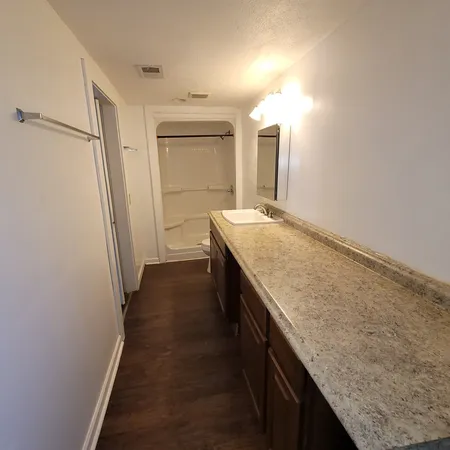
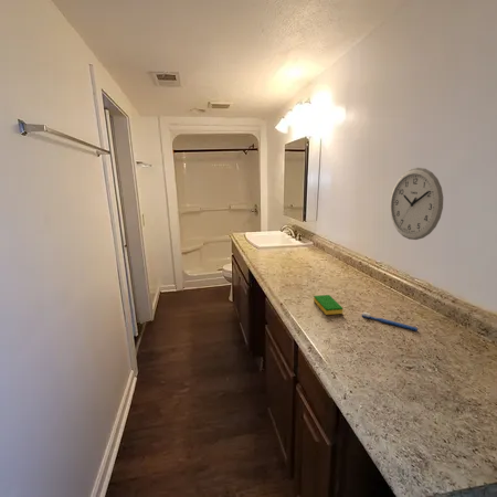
+ toothbrush (388, 320)
+ dish sponge (327, 304)
+ wall clock (412, 204)
